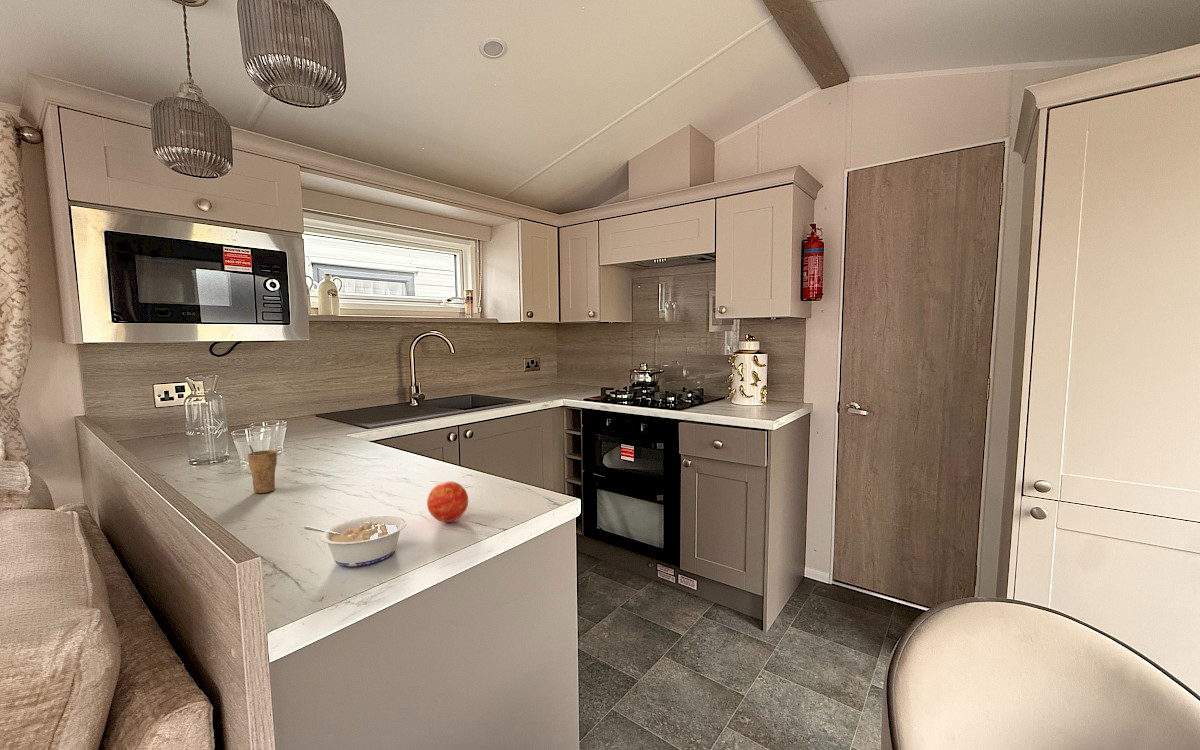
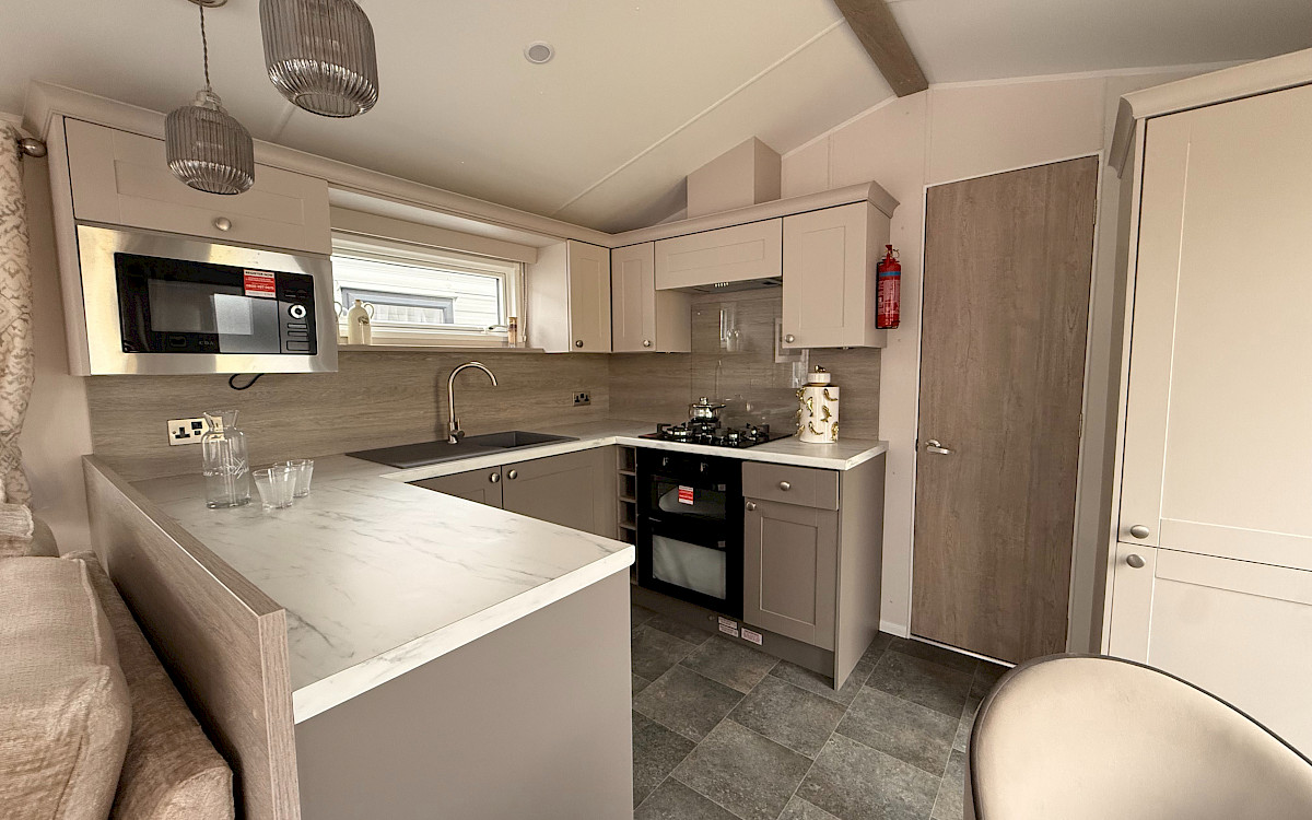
- apple (447, 501)
- cup (263, 466)
- legume (361, 540)
